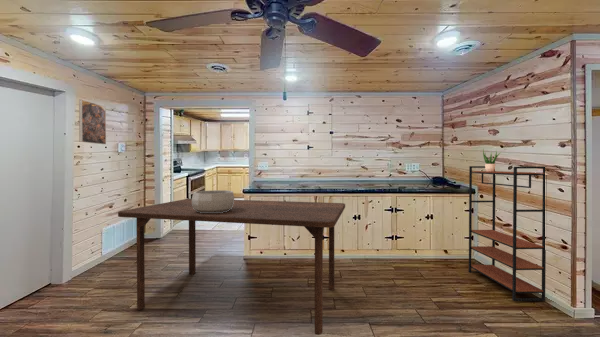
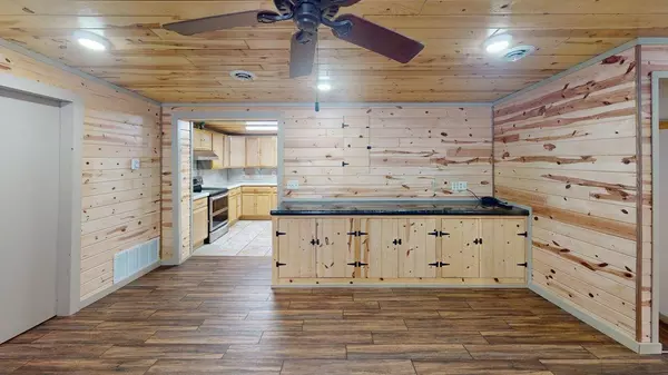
- potted plant (490, 159)
- dining table (246, 223)
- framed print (93, 123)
- bookshelf (500, 232)
- decorative bowl (213, 201)
